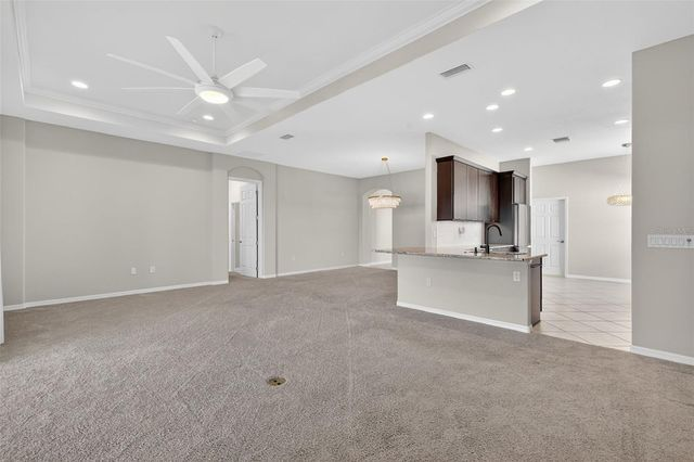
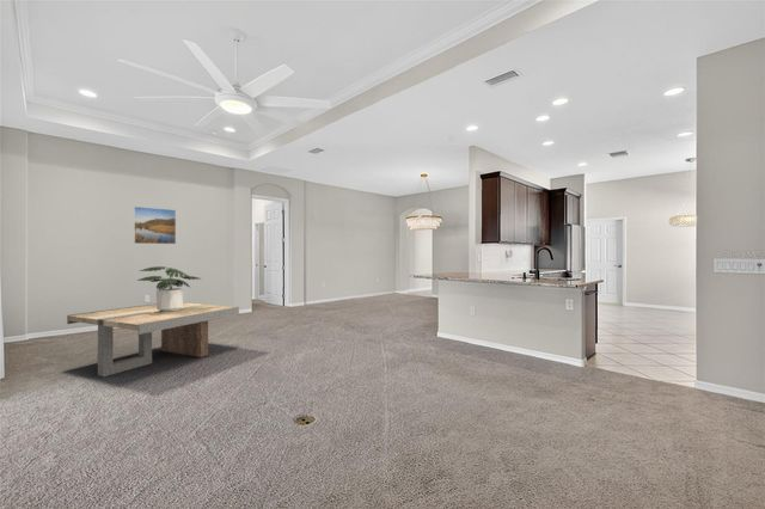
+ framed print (155, 226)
+ potted plant (171, 288)
+ coffee table (161, 335)
